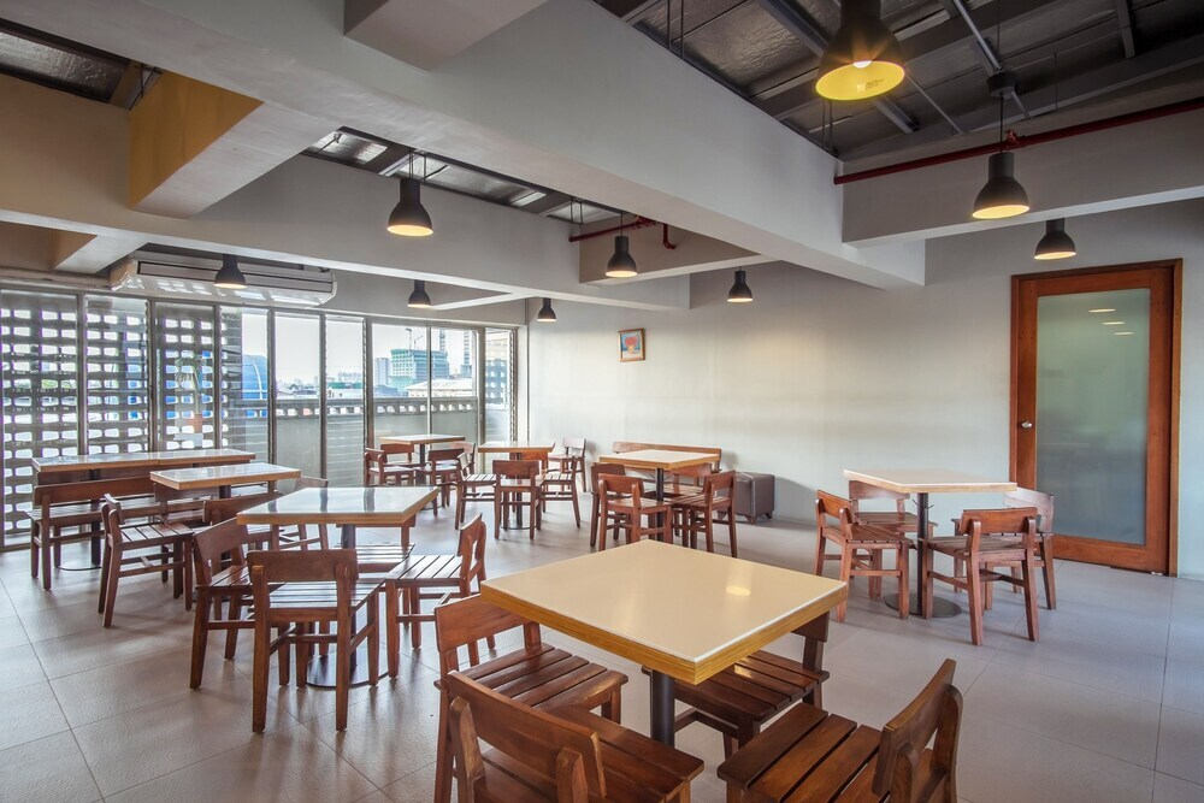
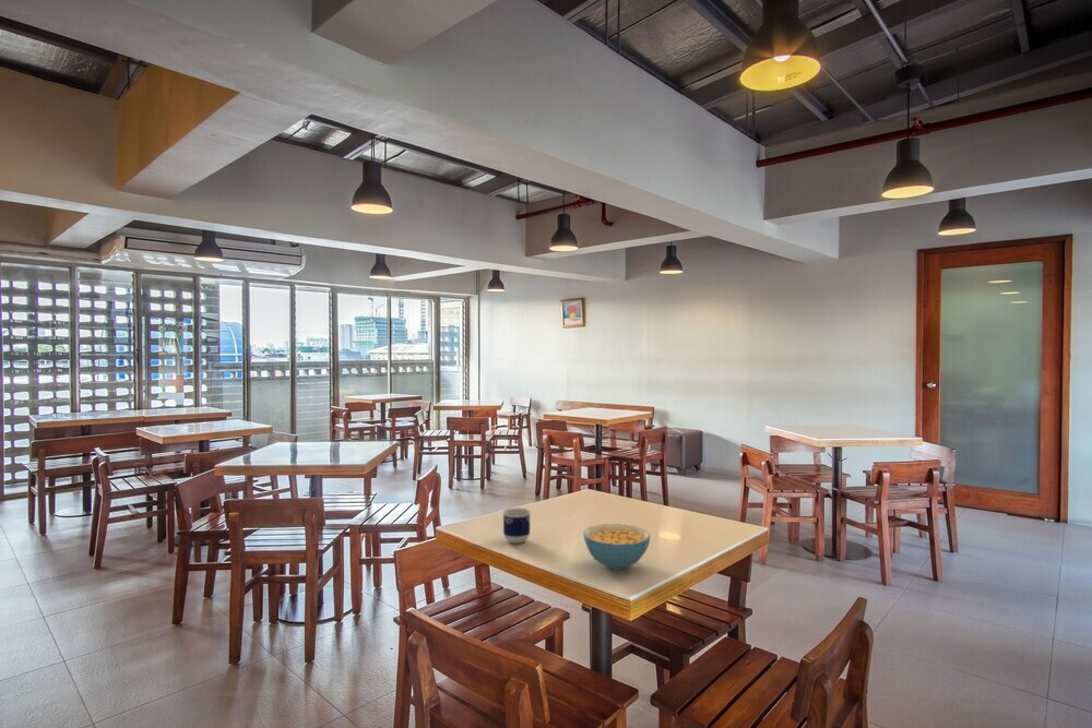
+ cereal bowl (616, 549)
+ cup (518, 527)
